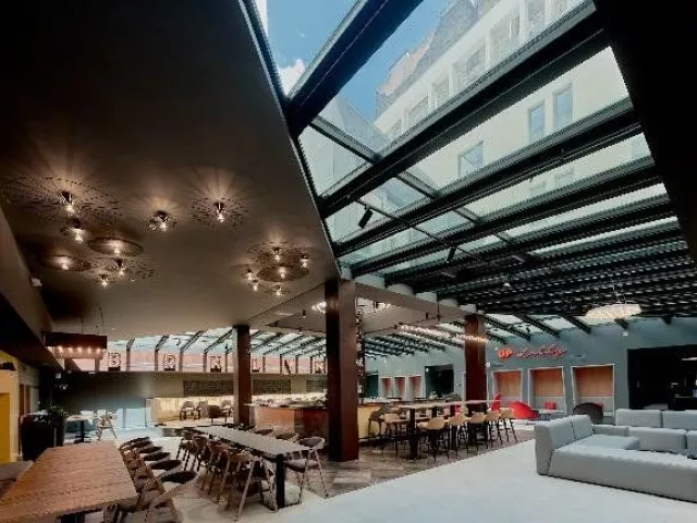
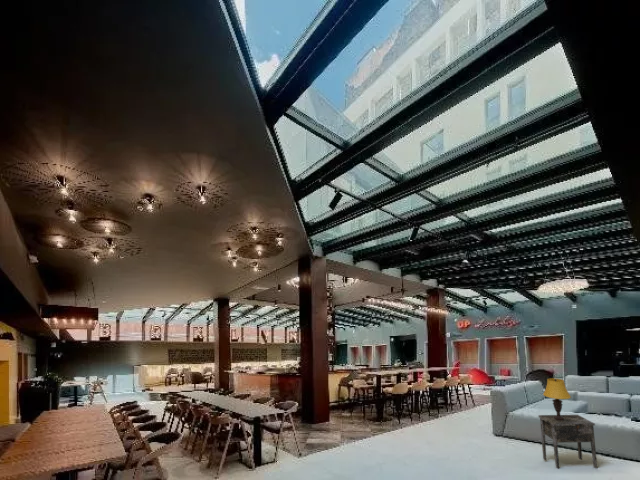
+ table lamp (557, 399)
+ side table (567, 441)
